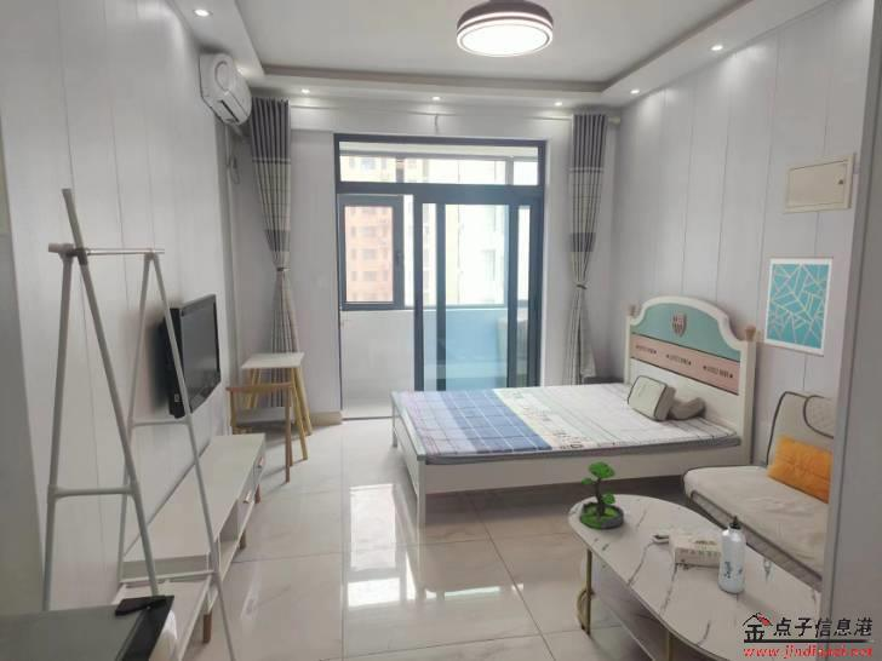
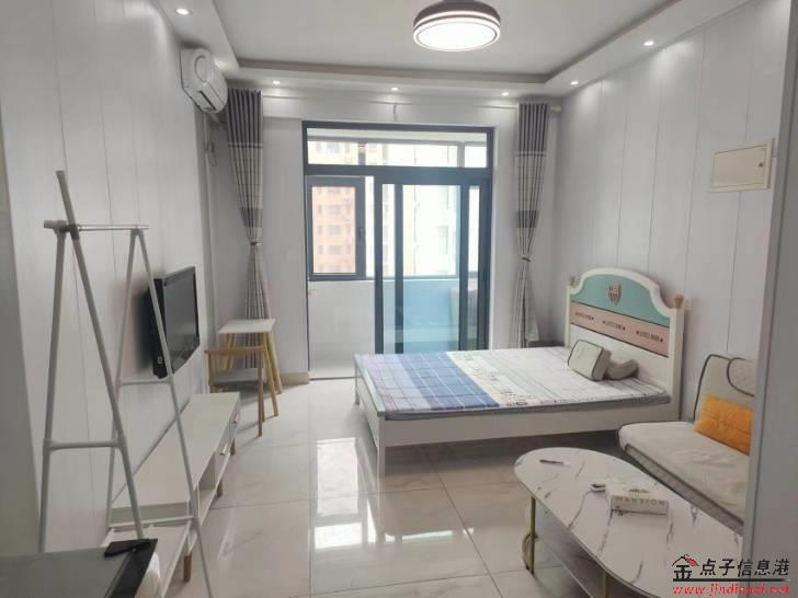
- plant (598, 490)
- water bottle (732, 552)
- wall art (795, 304)
